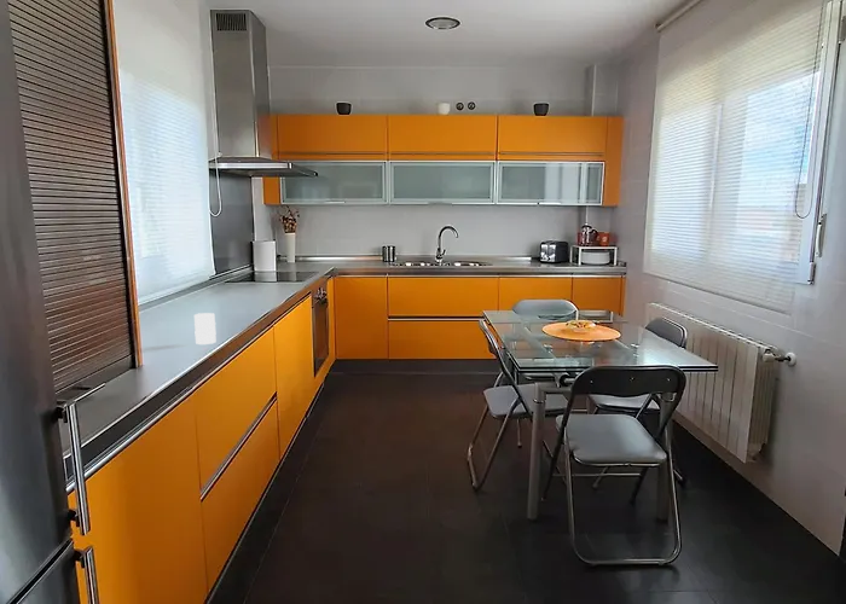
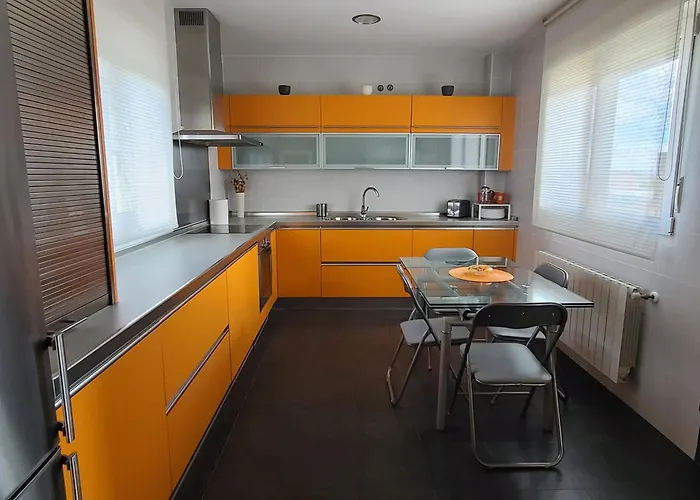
- cup (204, 327)
